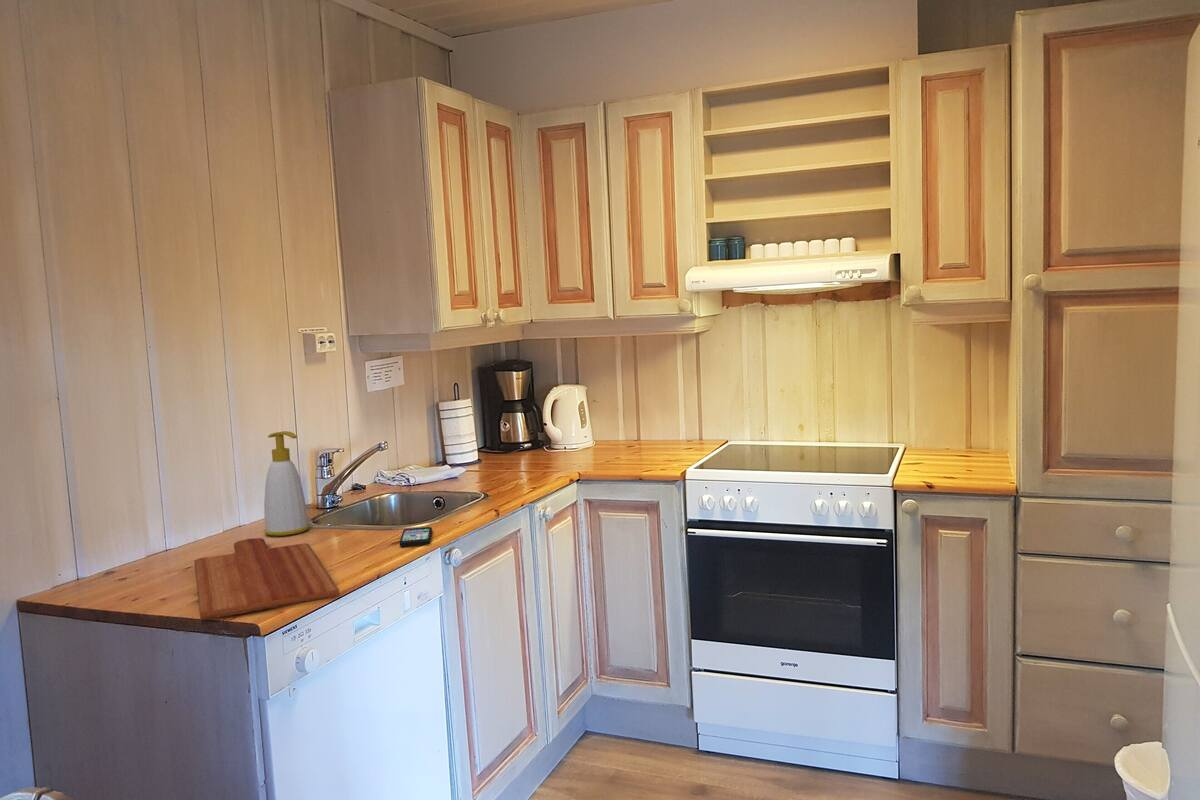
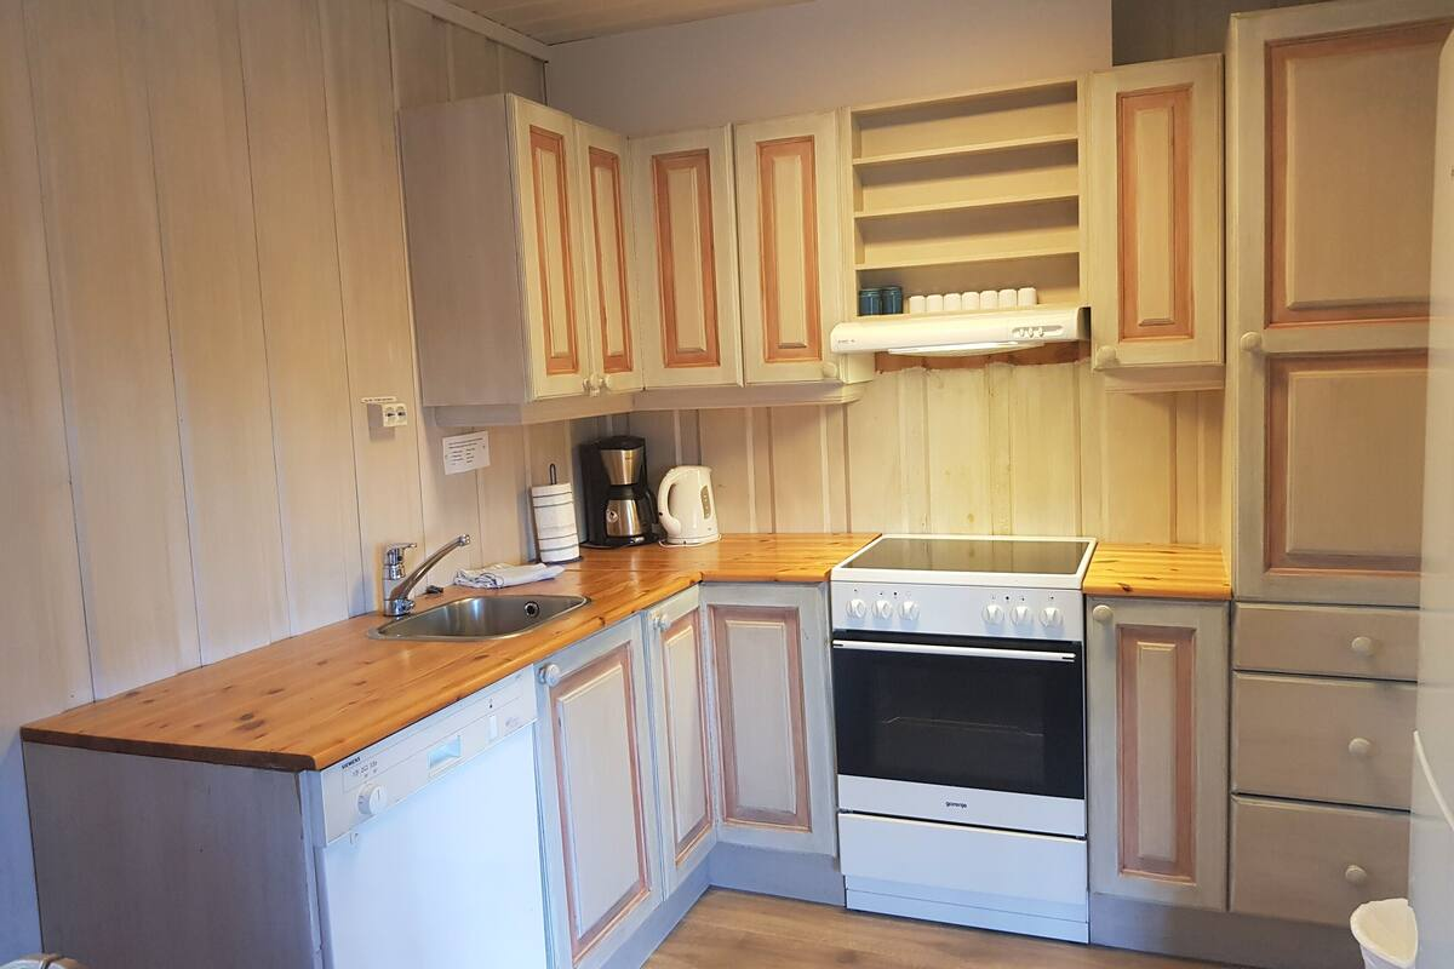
- smartphone (416, 536)
- cutting board (260, 574)
- soap bottle (283, 481)
